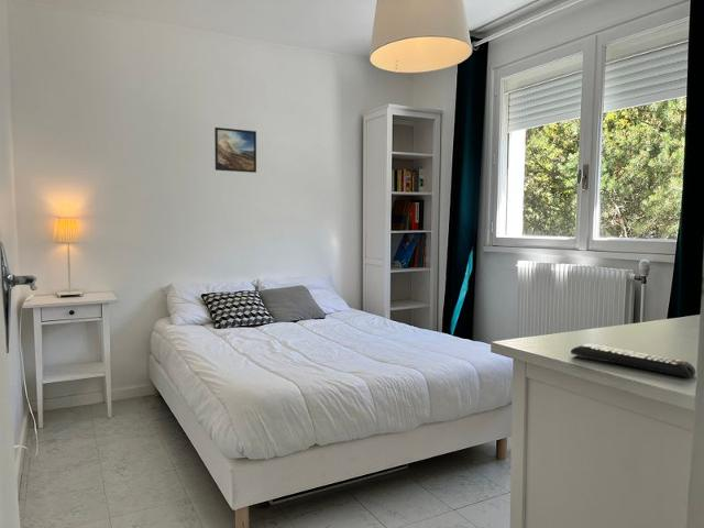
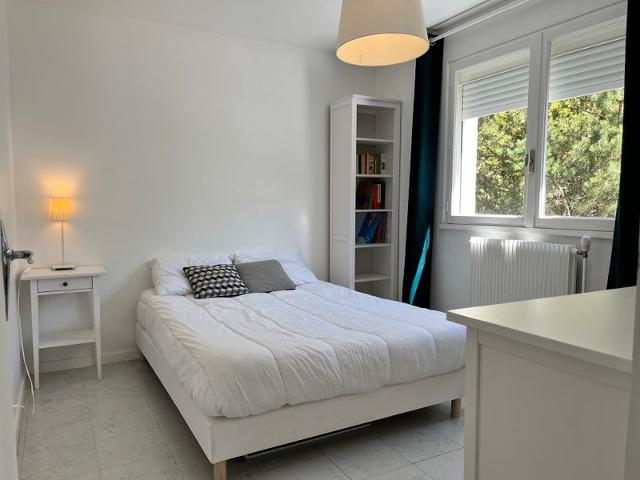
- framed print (235, 150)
- remote control (628, 359)
